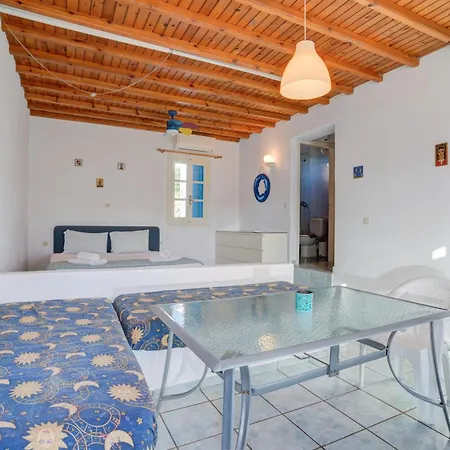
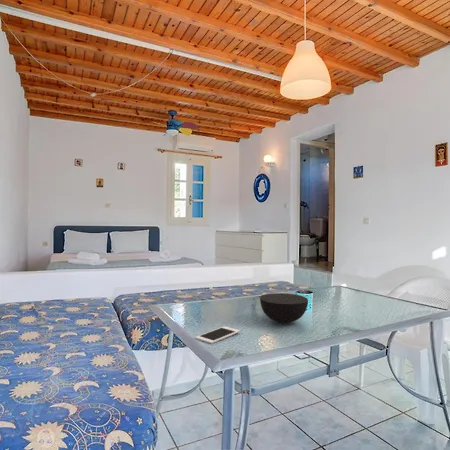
+ bowl (283, 310)
+ cell phone (218, 334)
